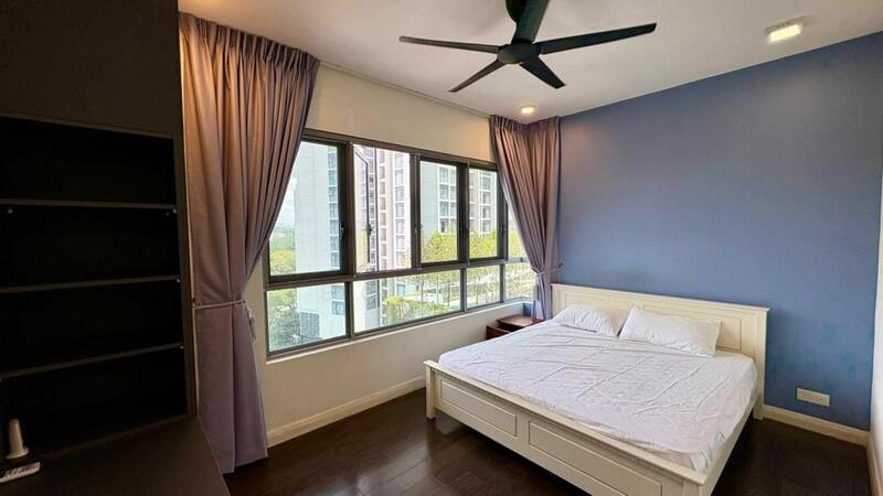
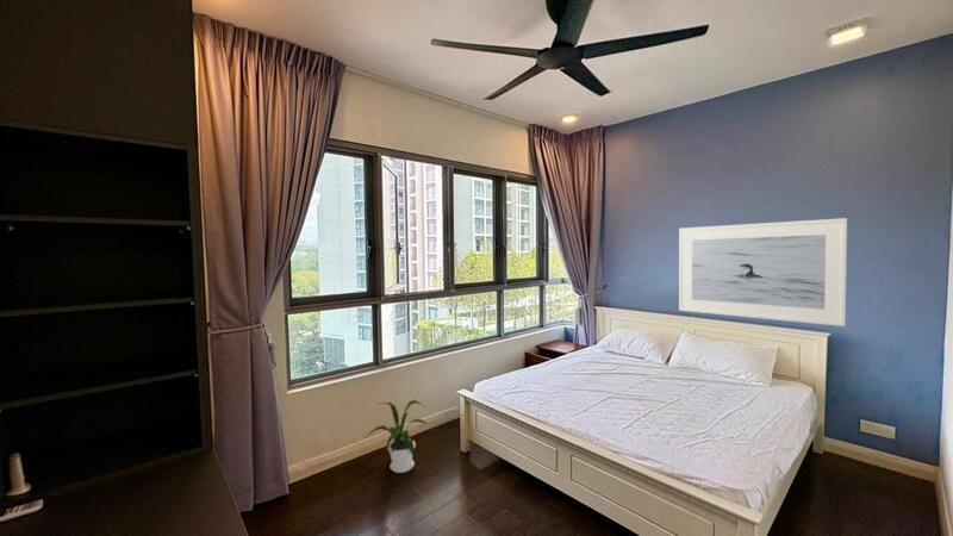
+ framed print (750, 270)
+ house plant (400, 432)
